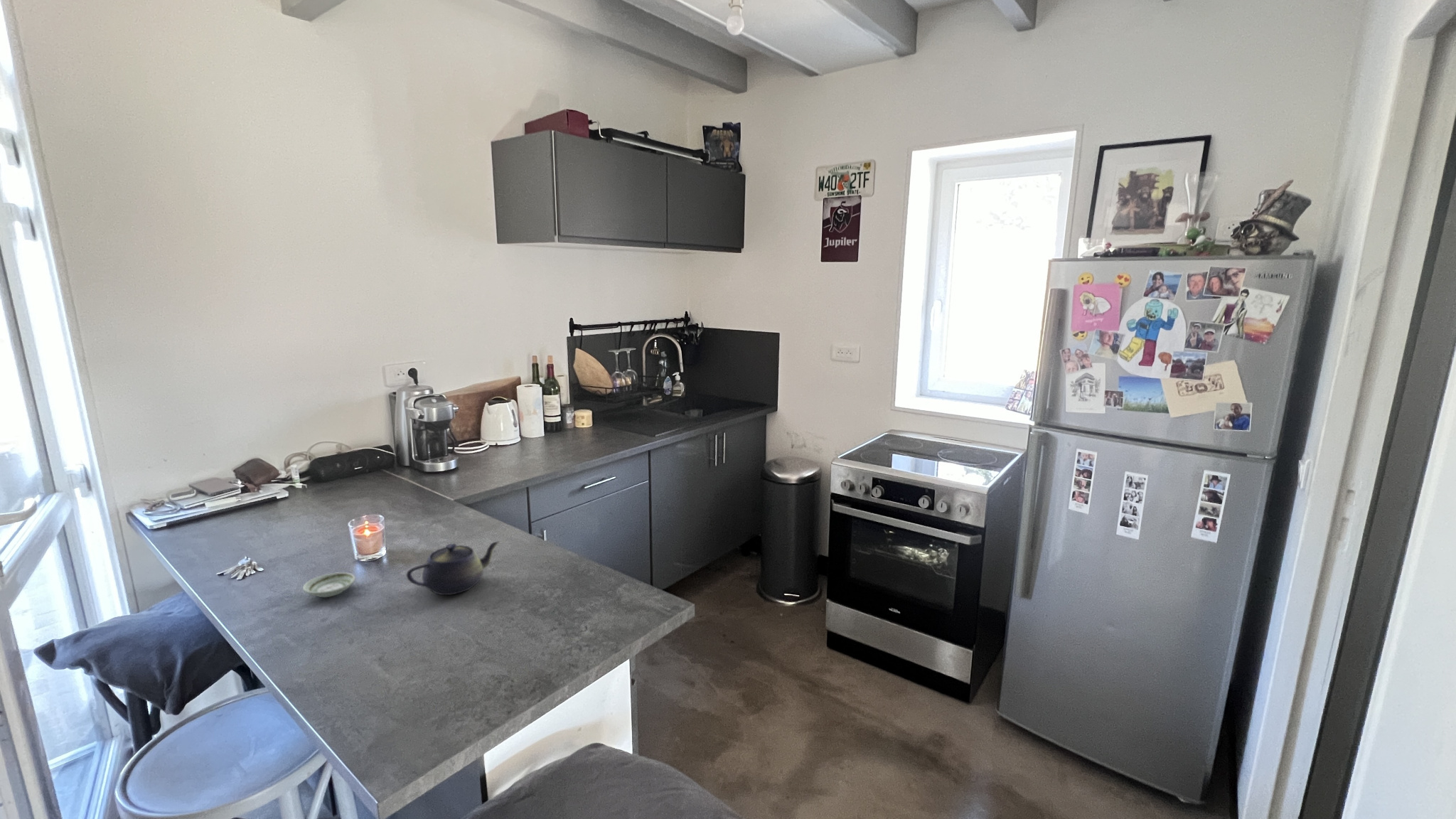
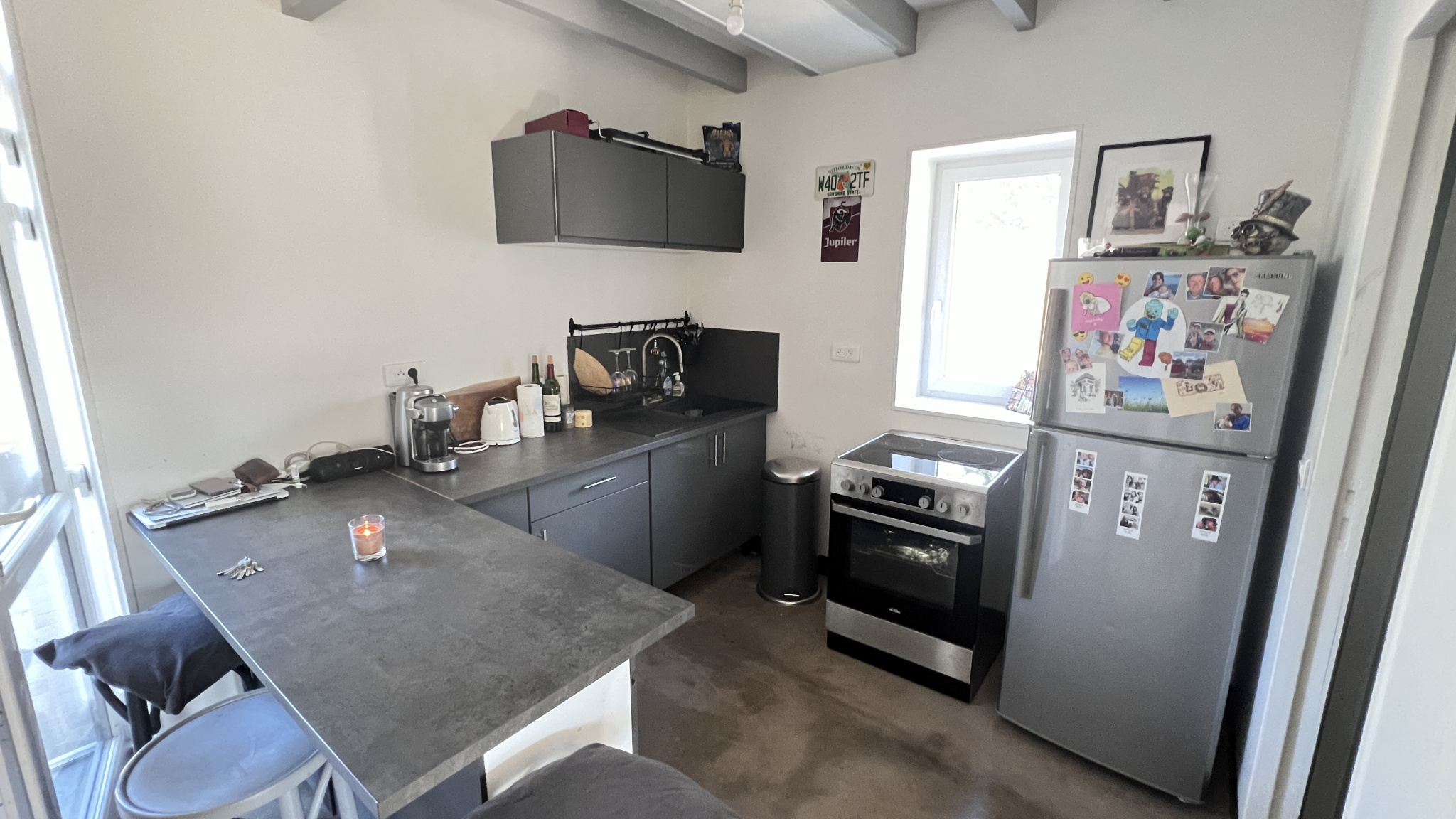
- saucer (330, 587)
- teapot (456, 564)
